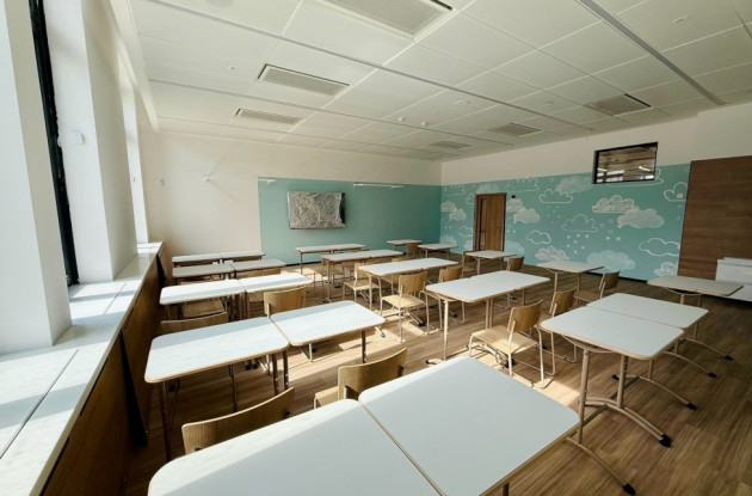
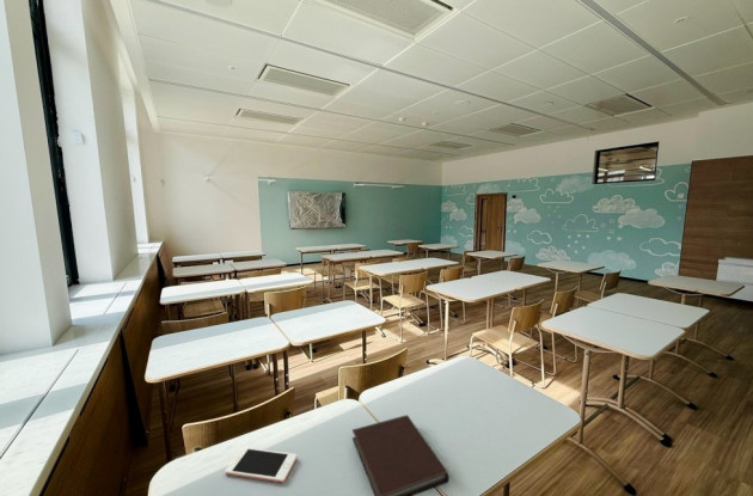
+ notebook (396, 453)
+ cell phone (262, 464)
